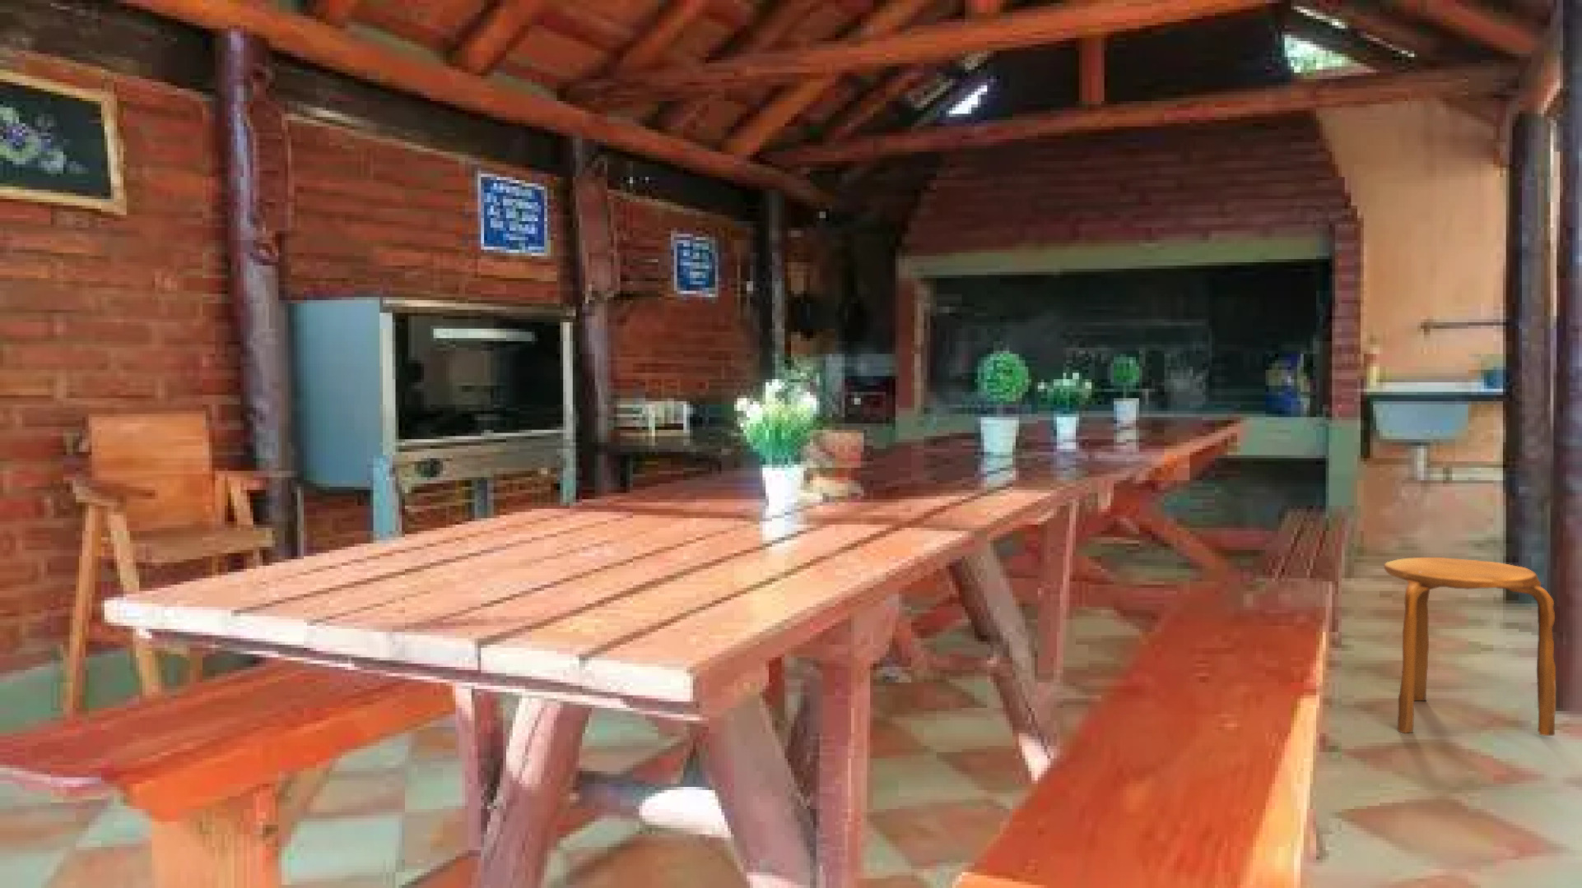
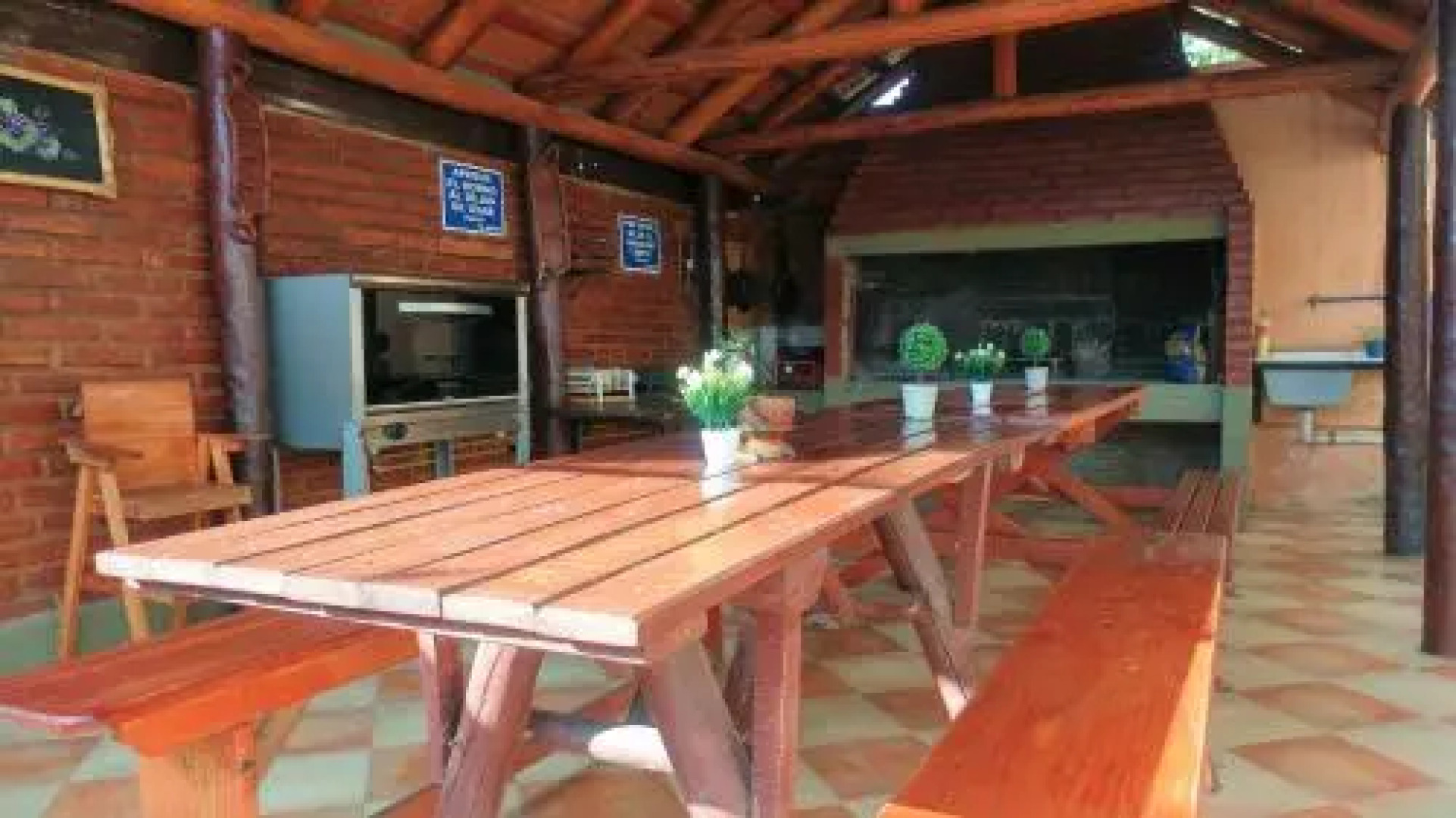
- stool (1428, 643)
